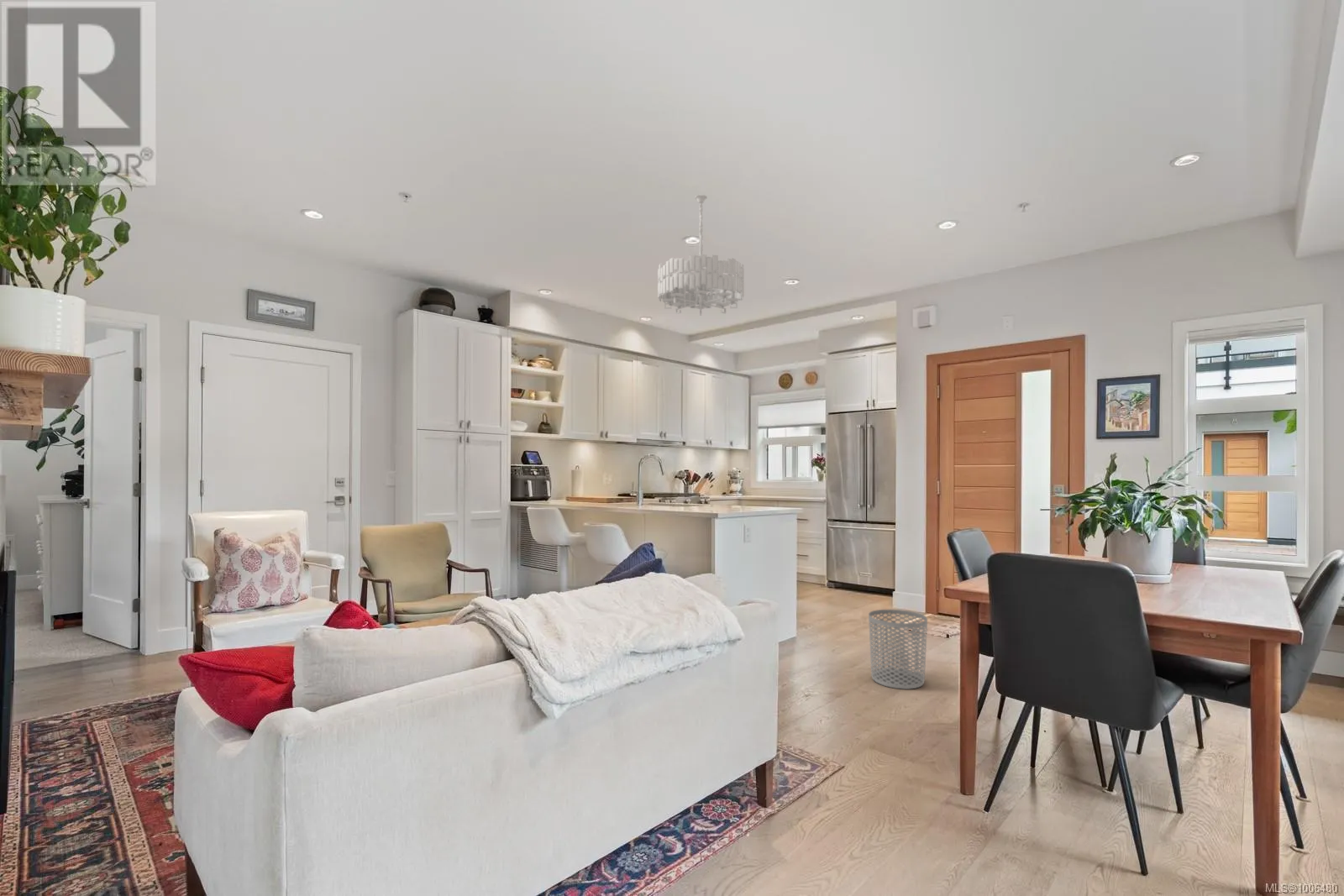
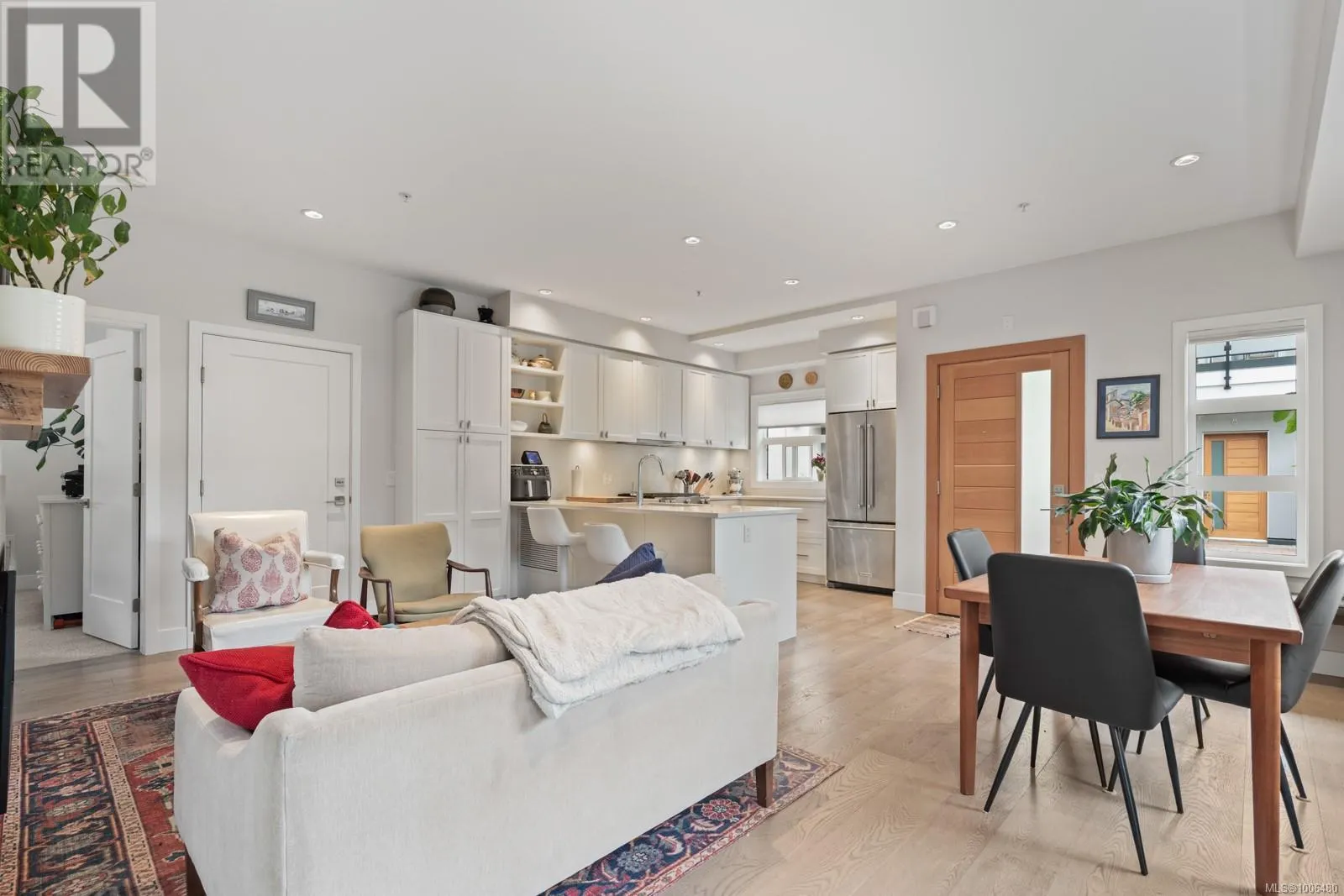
- chandelier (701, 252)
- waste bin (897, 647)
